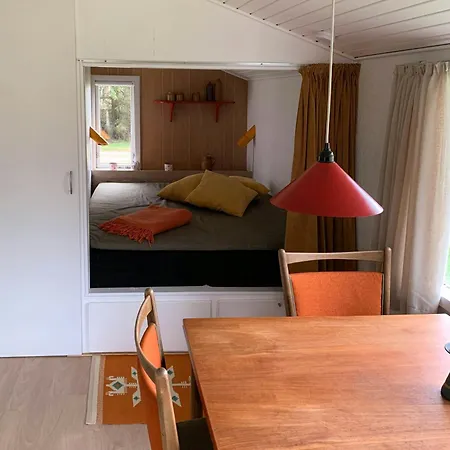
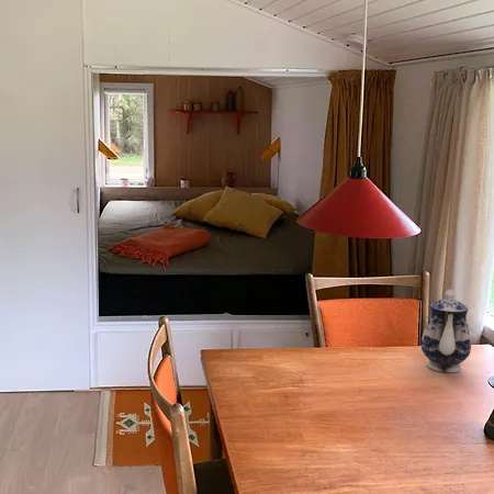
+ teapot (447, 328)
